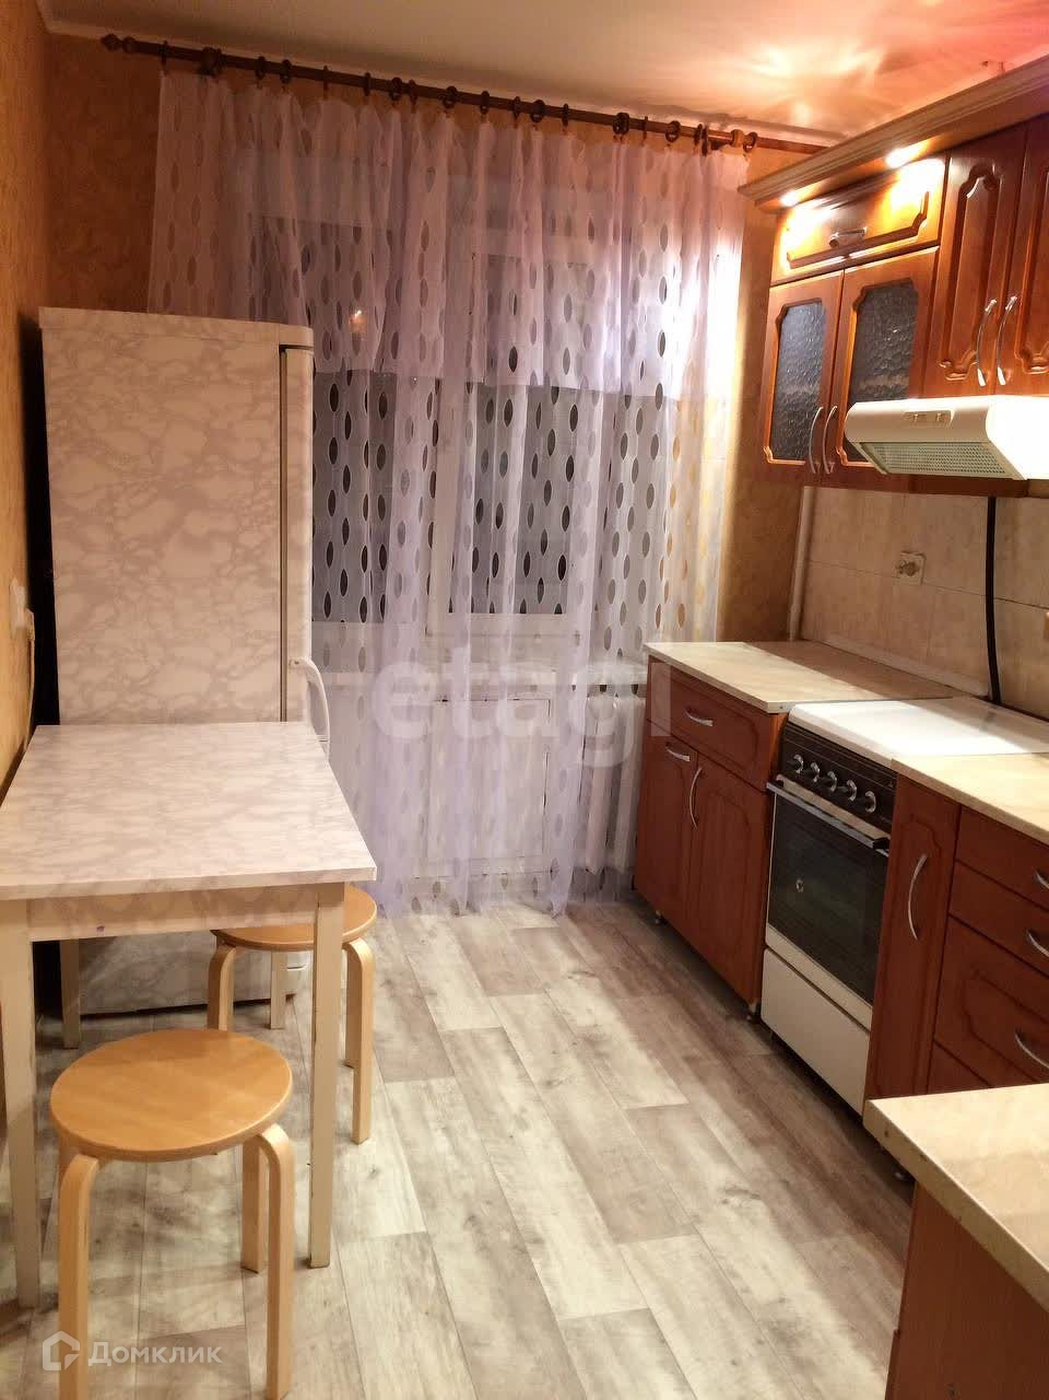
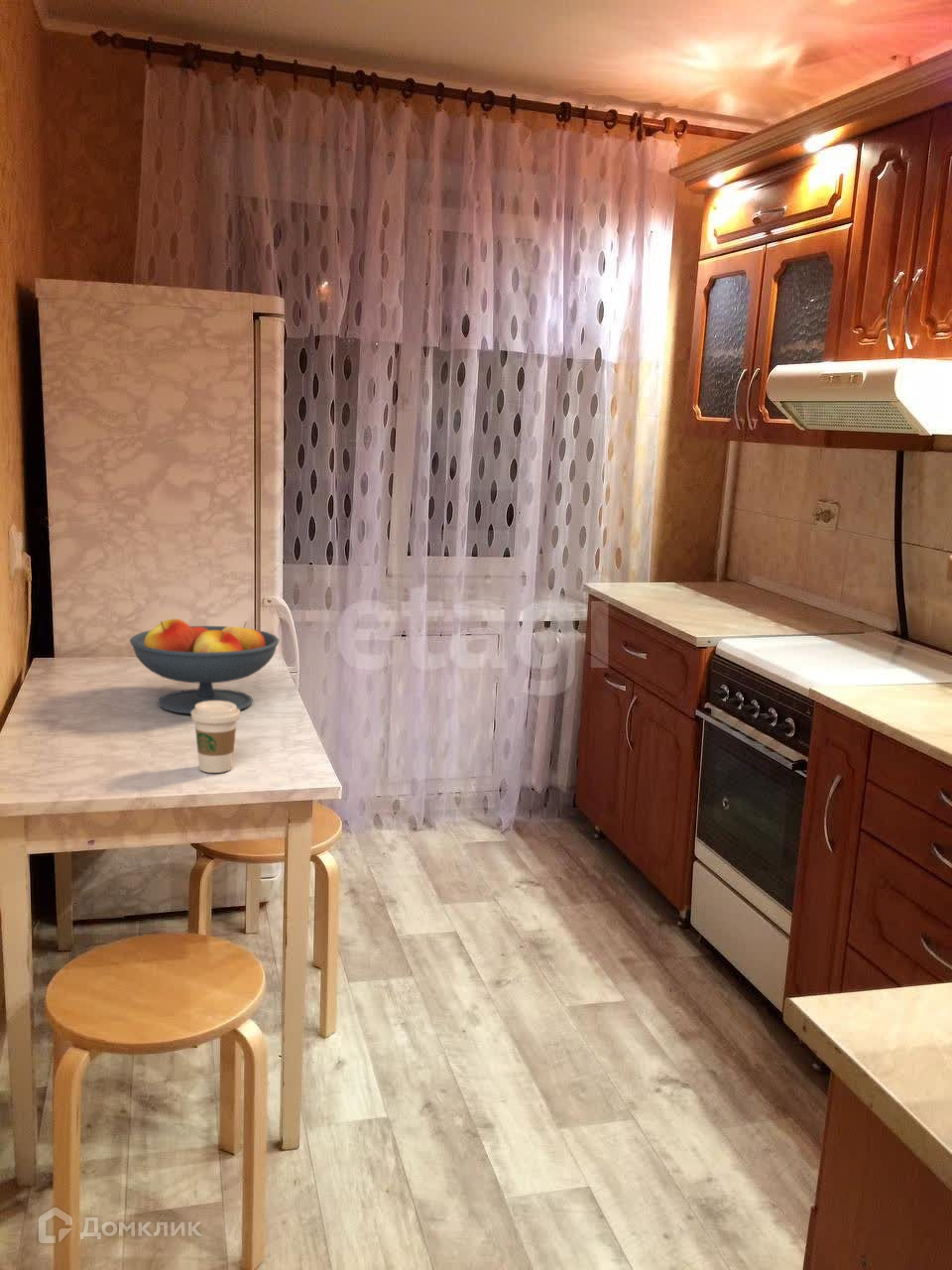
+ fruit bowl (205, 659)
+ coffee cup (215, 736)
